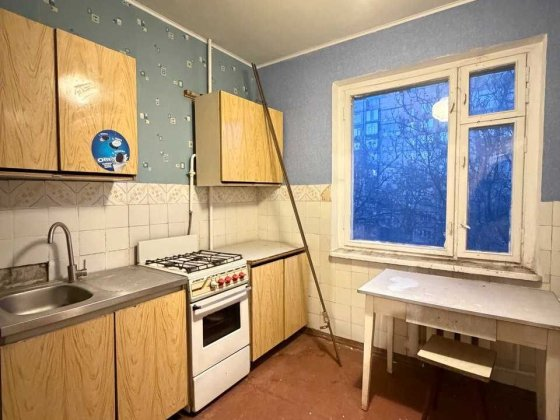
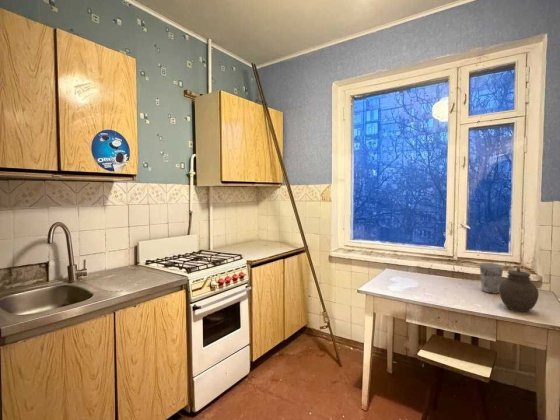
+ jar (518, 288)
+ cup (490, 278)
